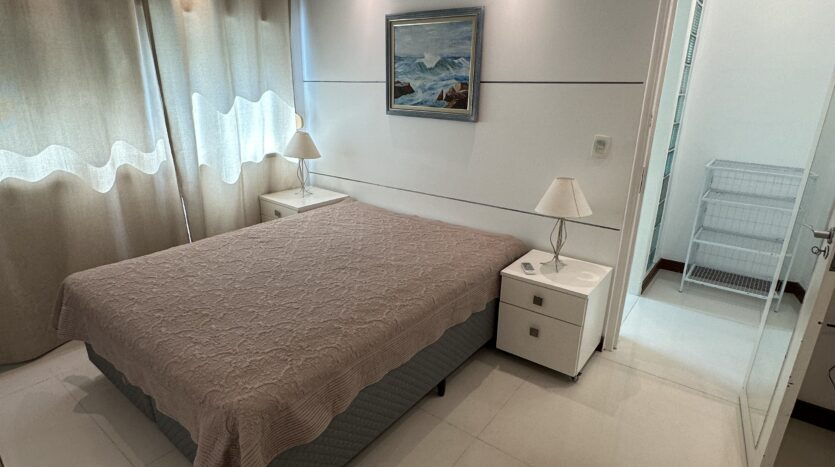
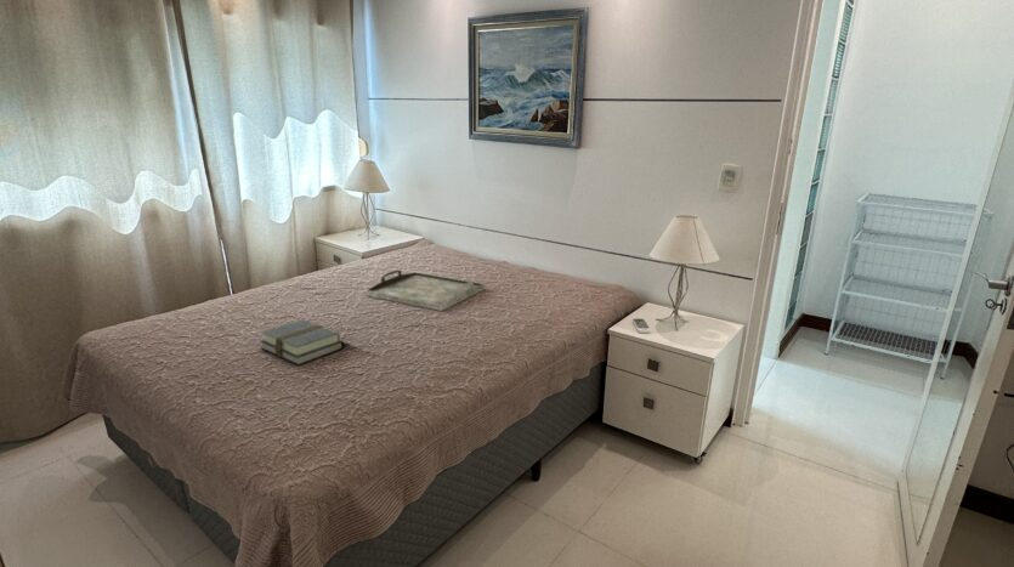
+ serving tray (426, 284)
+ book (301, 340)
